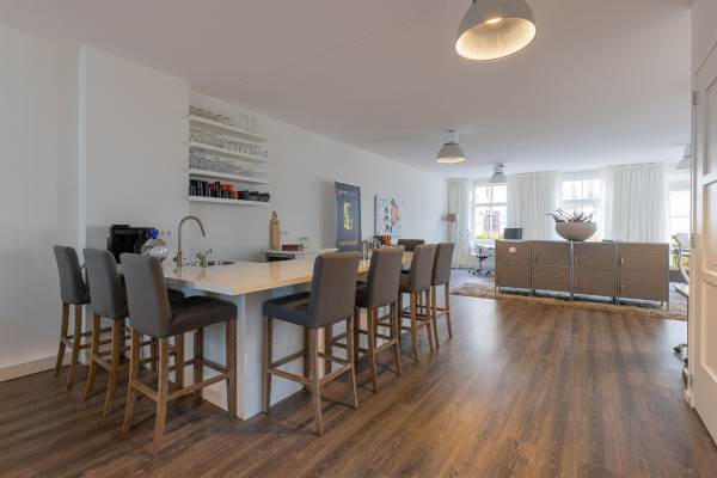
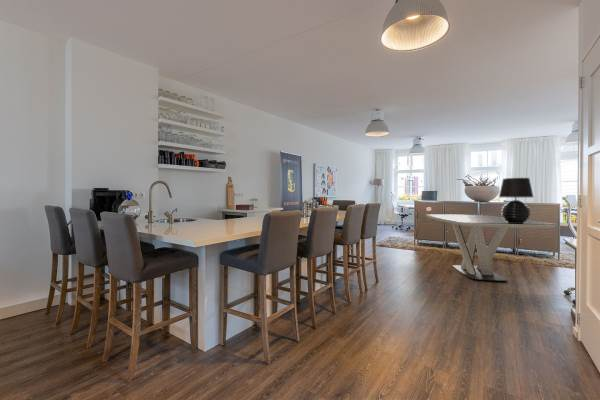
+ dining table (475, 244)
+ table lamp (515, 200)
